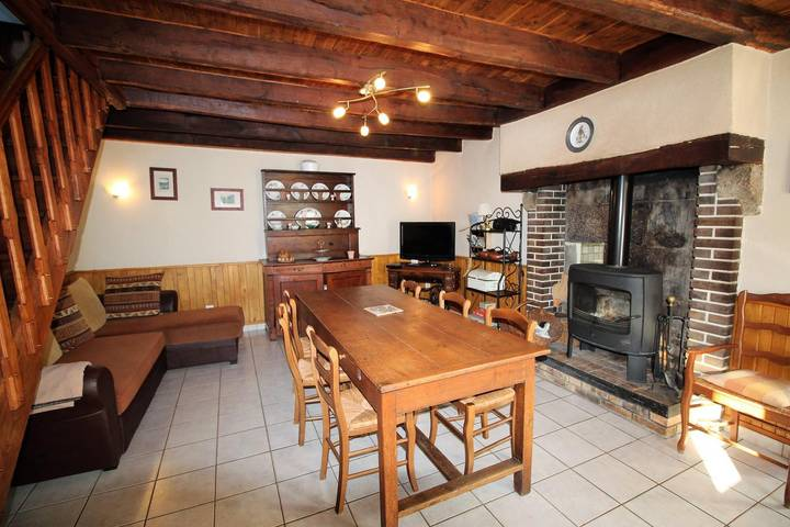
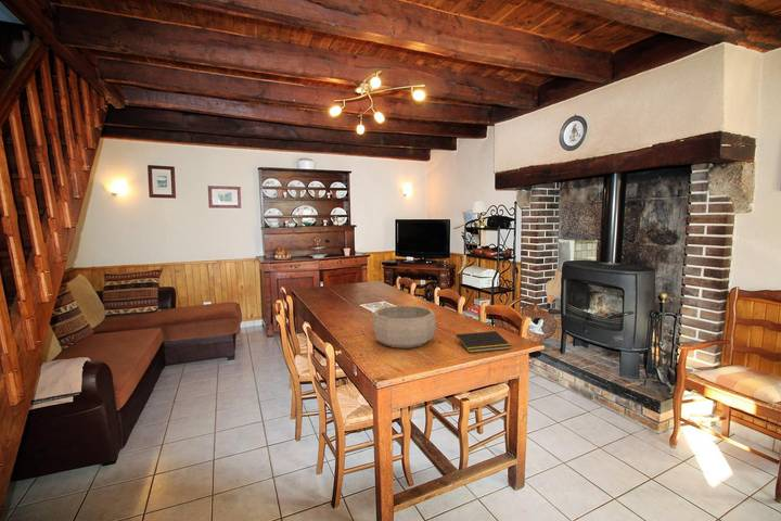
+ notepad (483, 341)
+ decorative bowl (404, 326)
